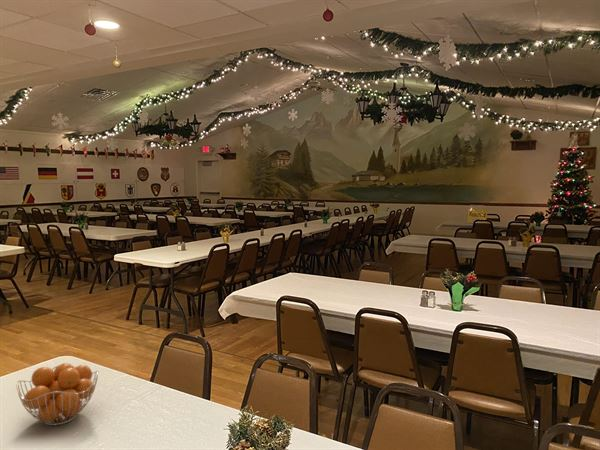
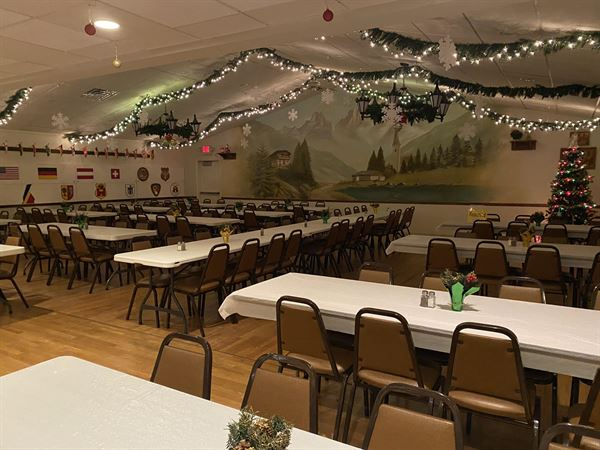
- fruit basket (59, 392)
